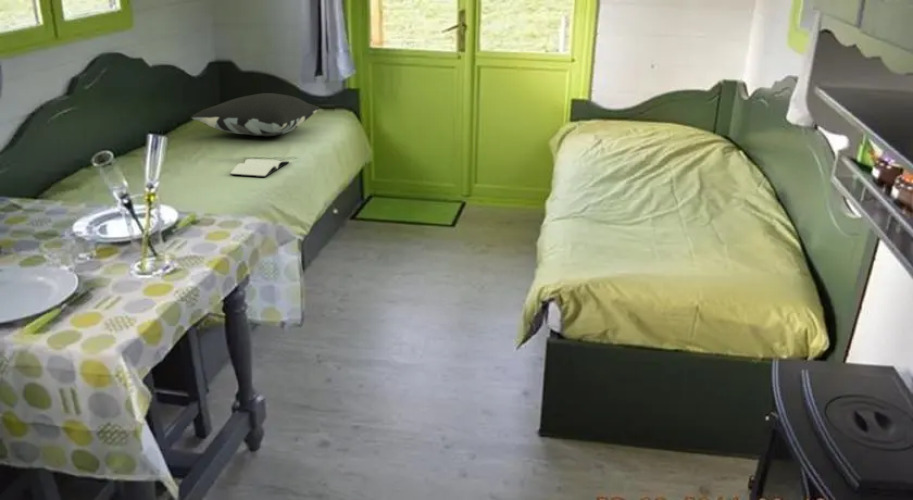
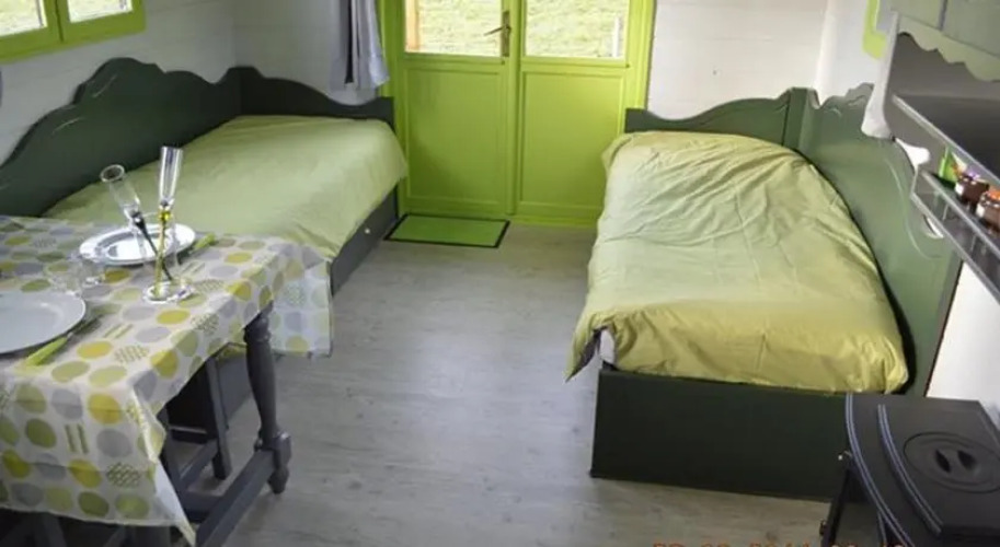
- pillow (257, 114)
- book (260, 165)
